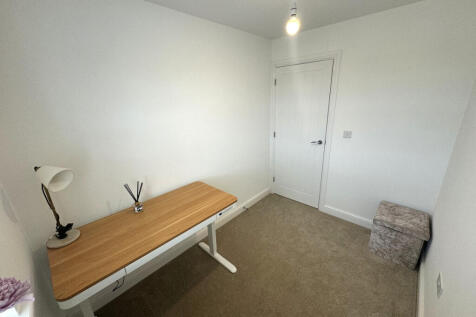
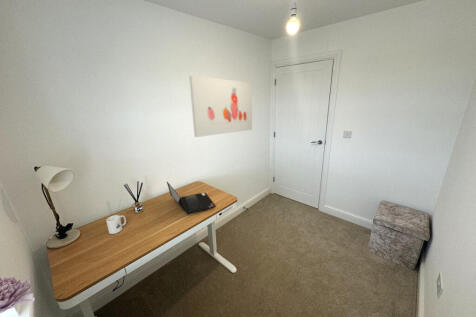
+ mug (117, 223)
+ wall art (225, 107)
+ laptop computer (190, 195)
